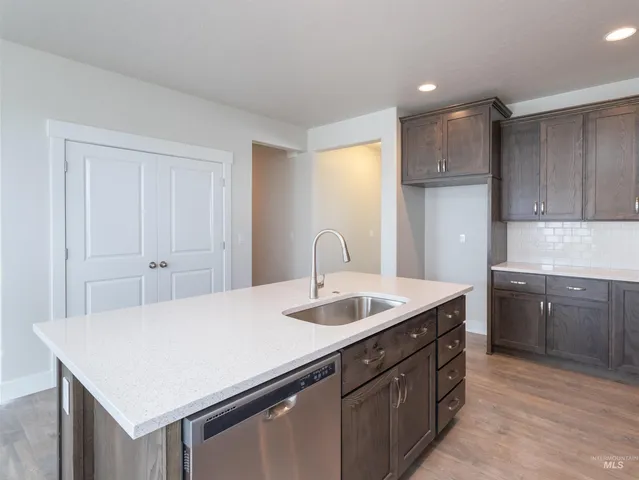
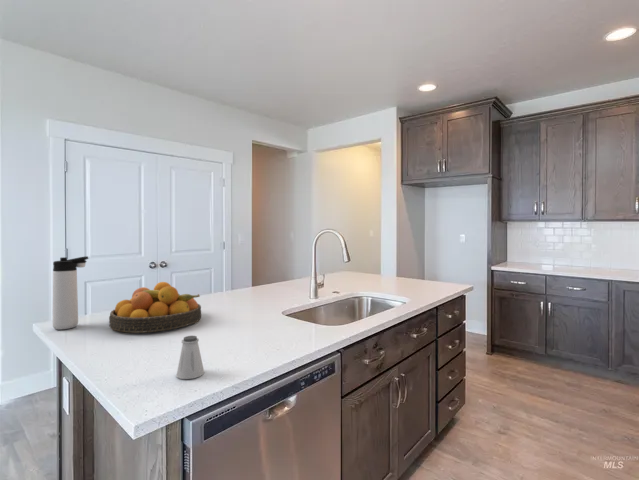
+ thermos bottle (71, 291)
+ fruit bowl (157, 303)
+ saltshaker (190, 355)
